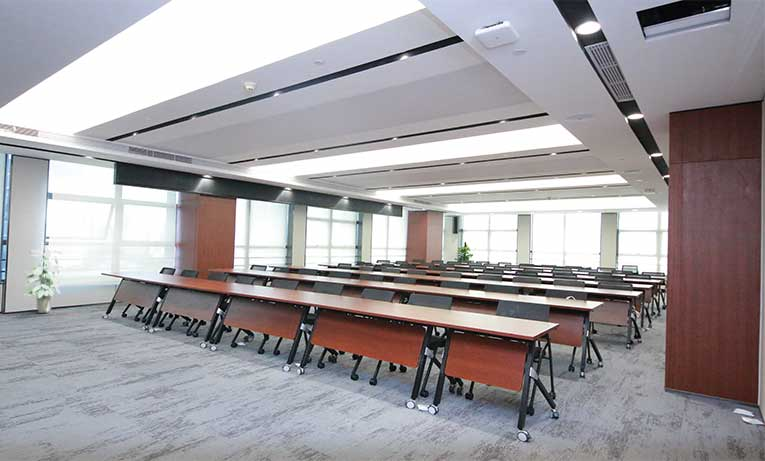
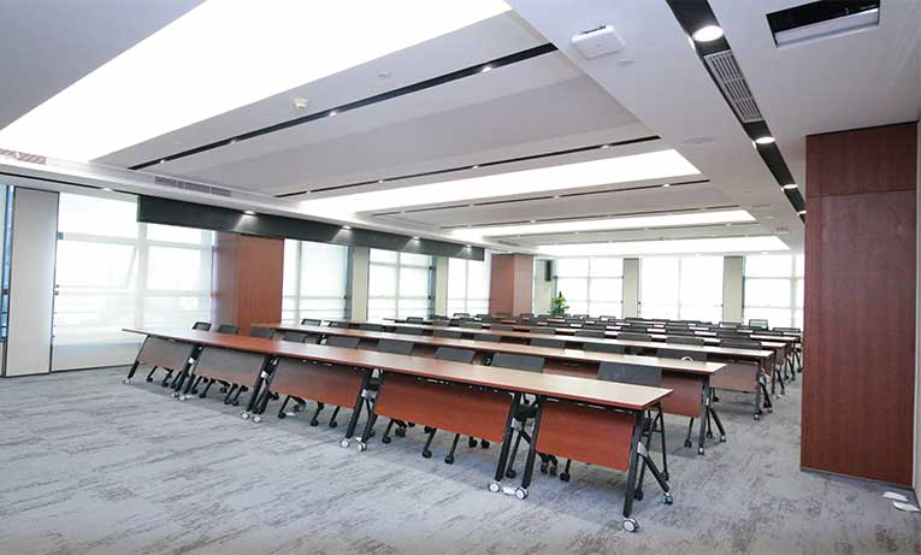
- indoor plant (43, 279)
